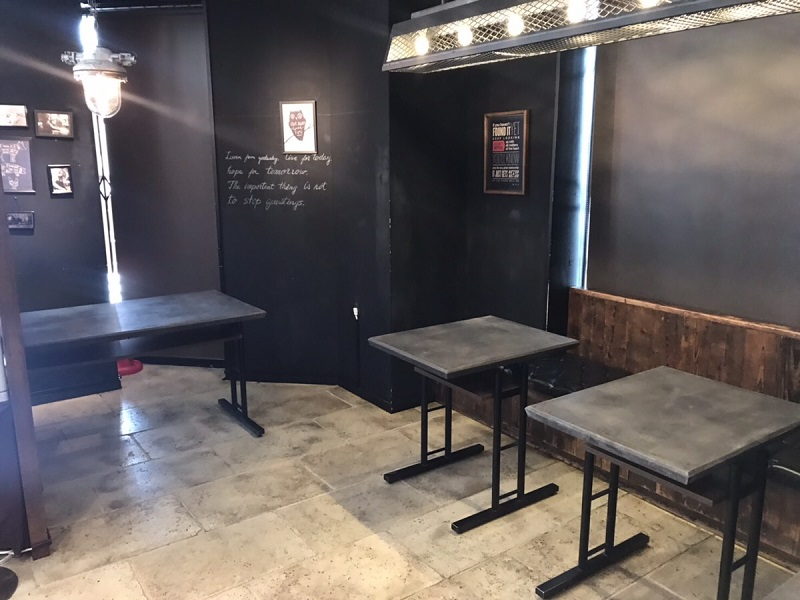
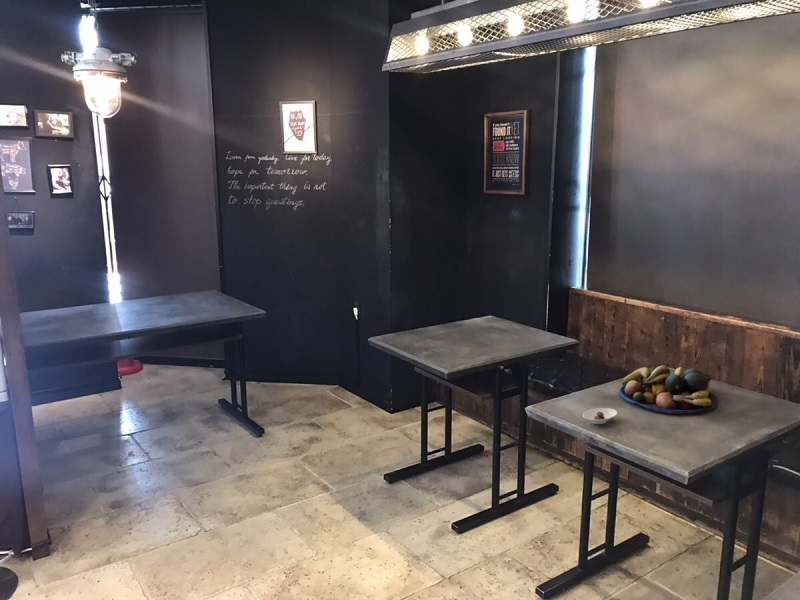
+ saucer (599, 416)
+ fruit bowl (667, 381)
